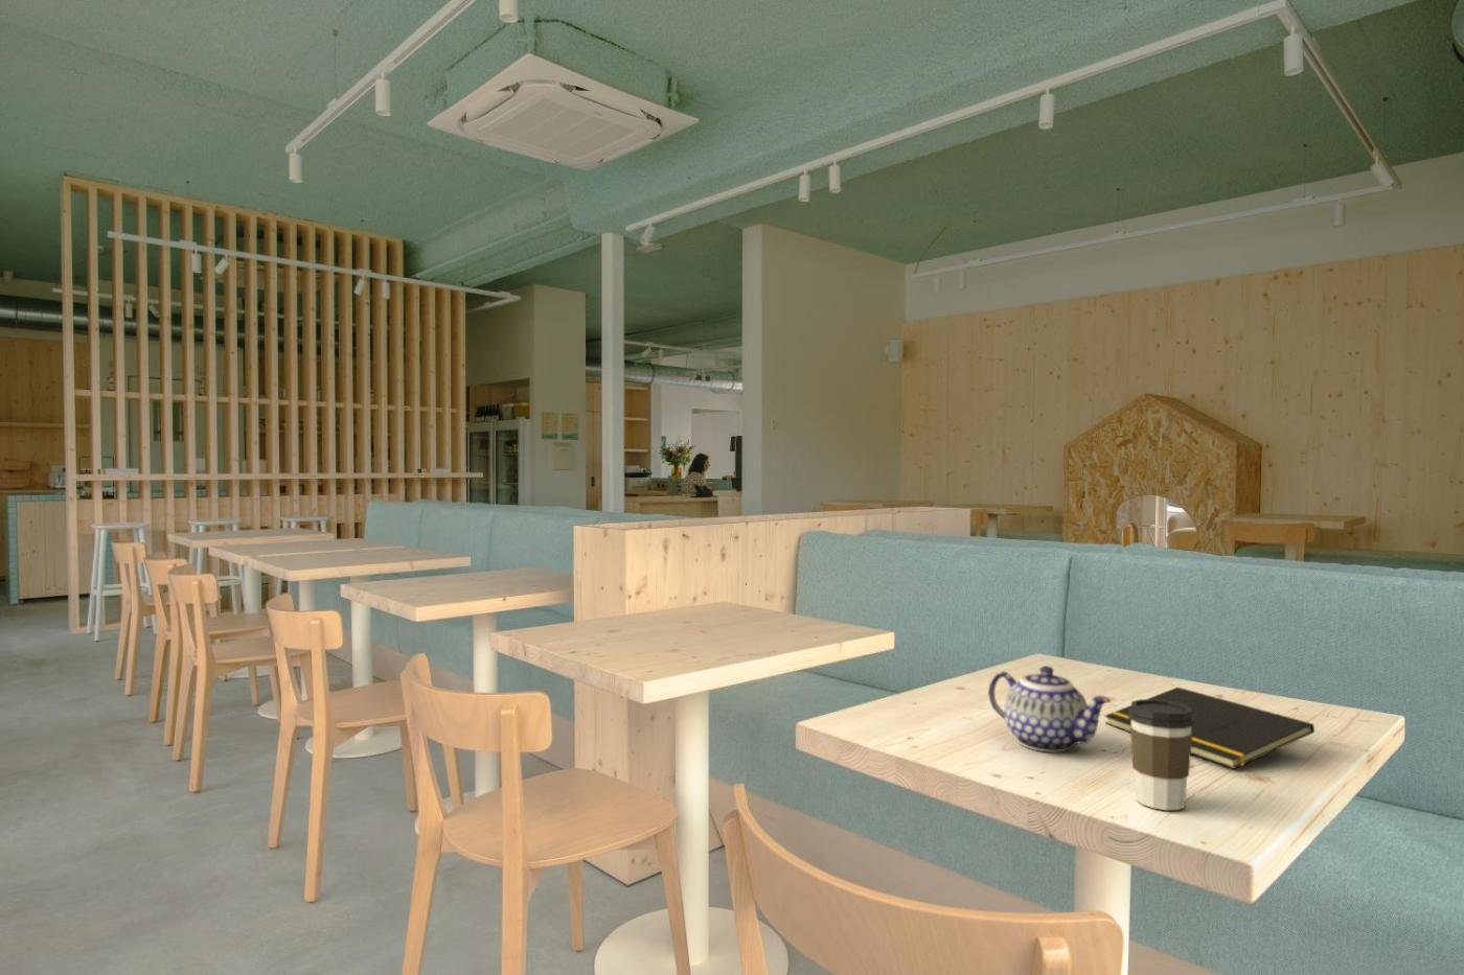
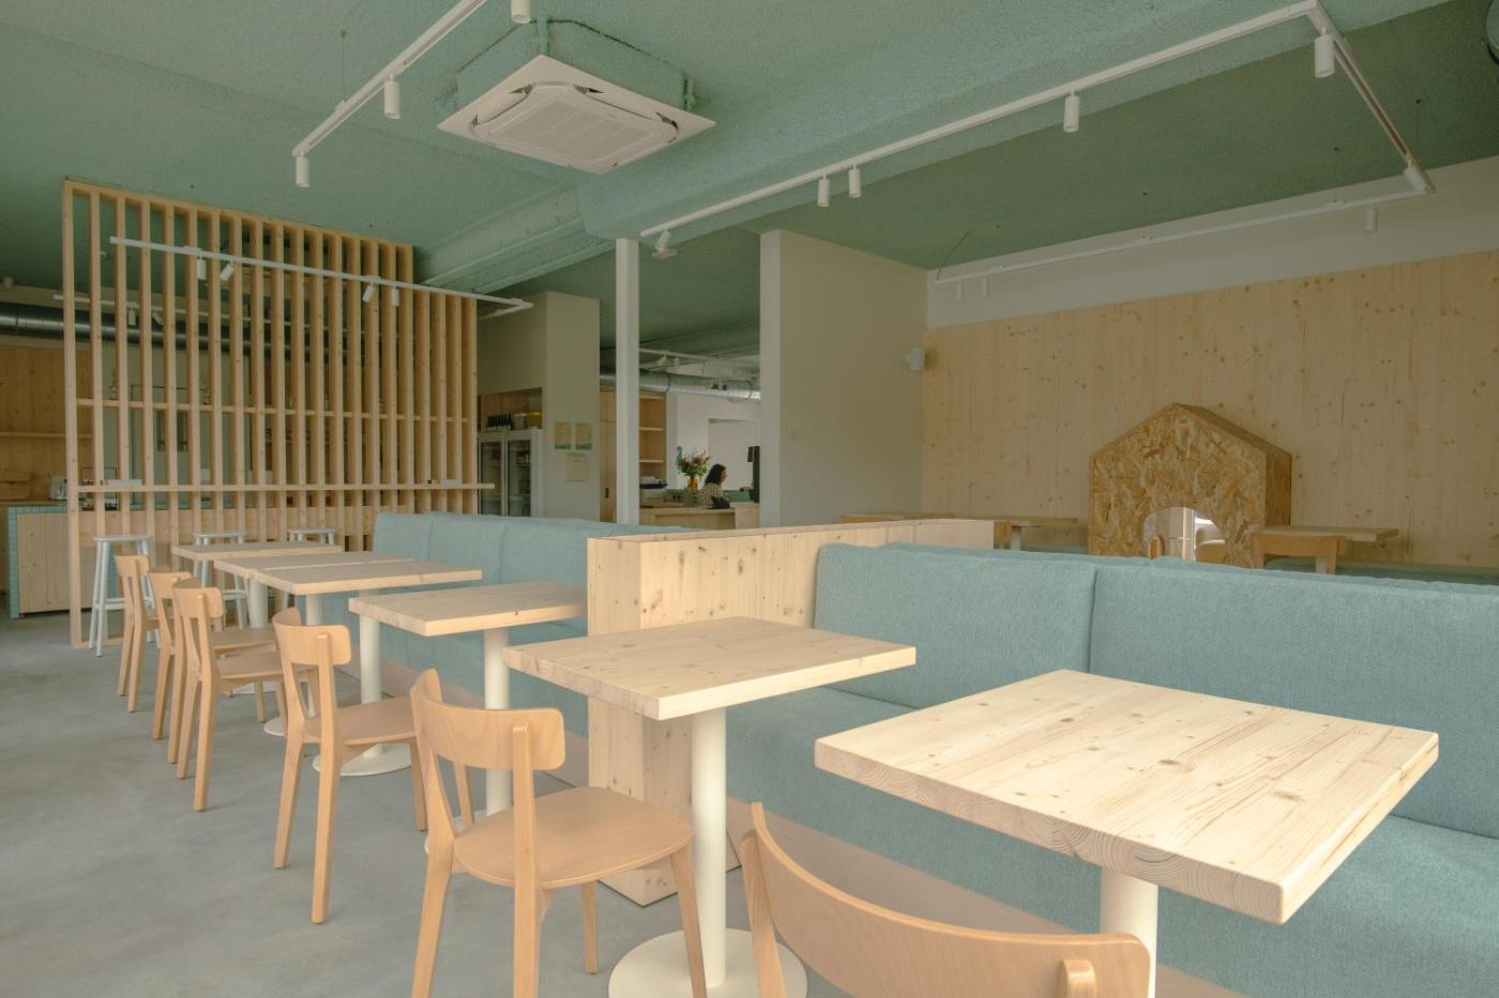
- notepad (1203, 724)
- teapot (1046, 704)
- coffee cup (1159, 753)
